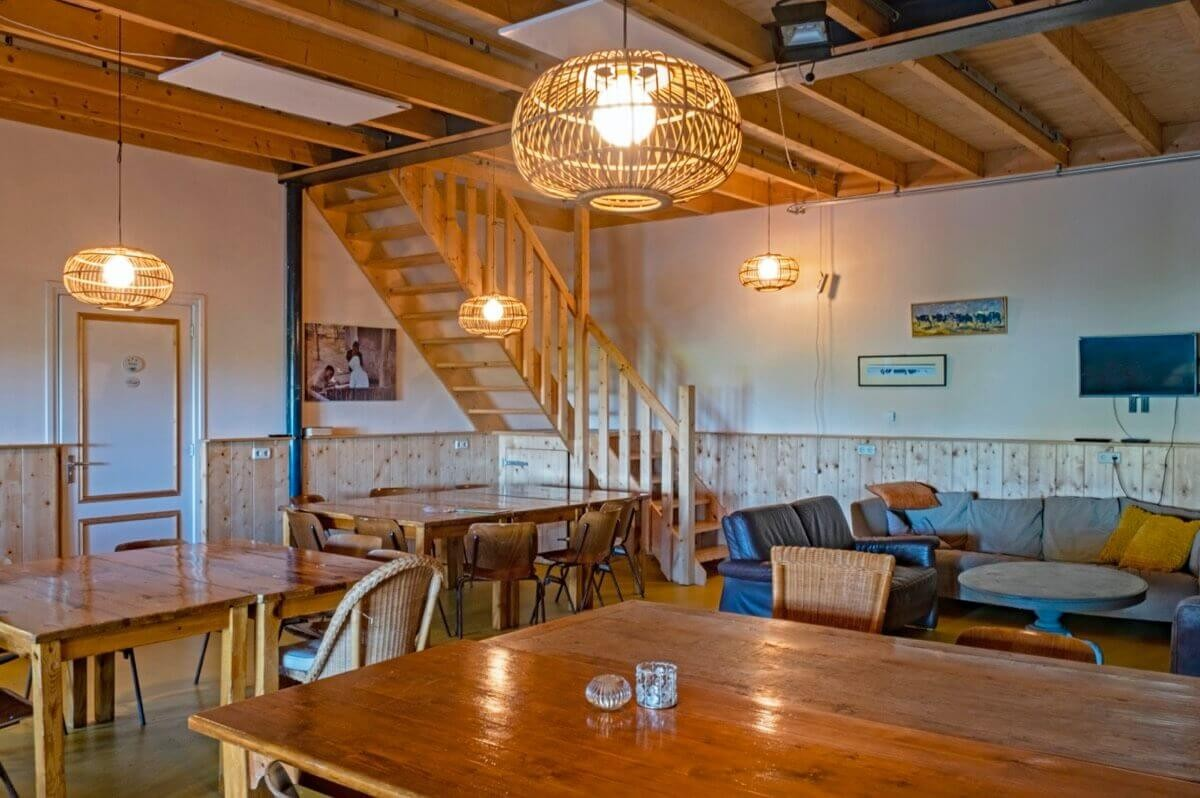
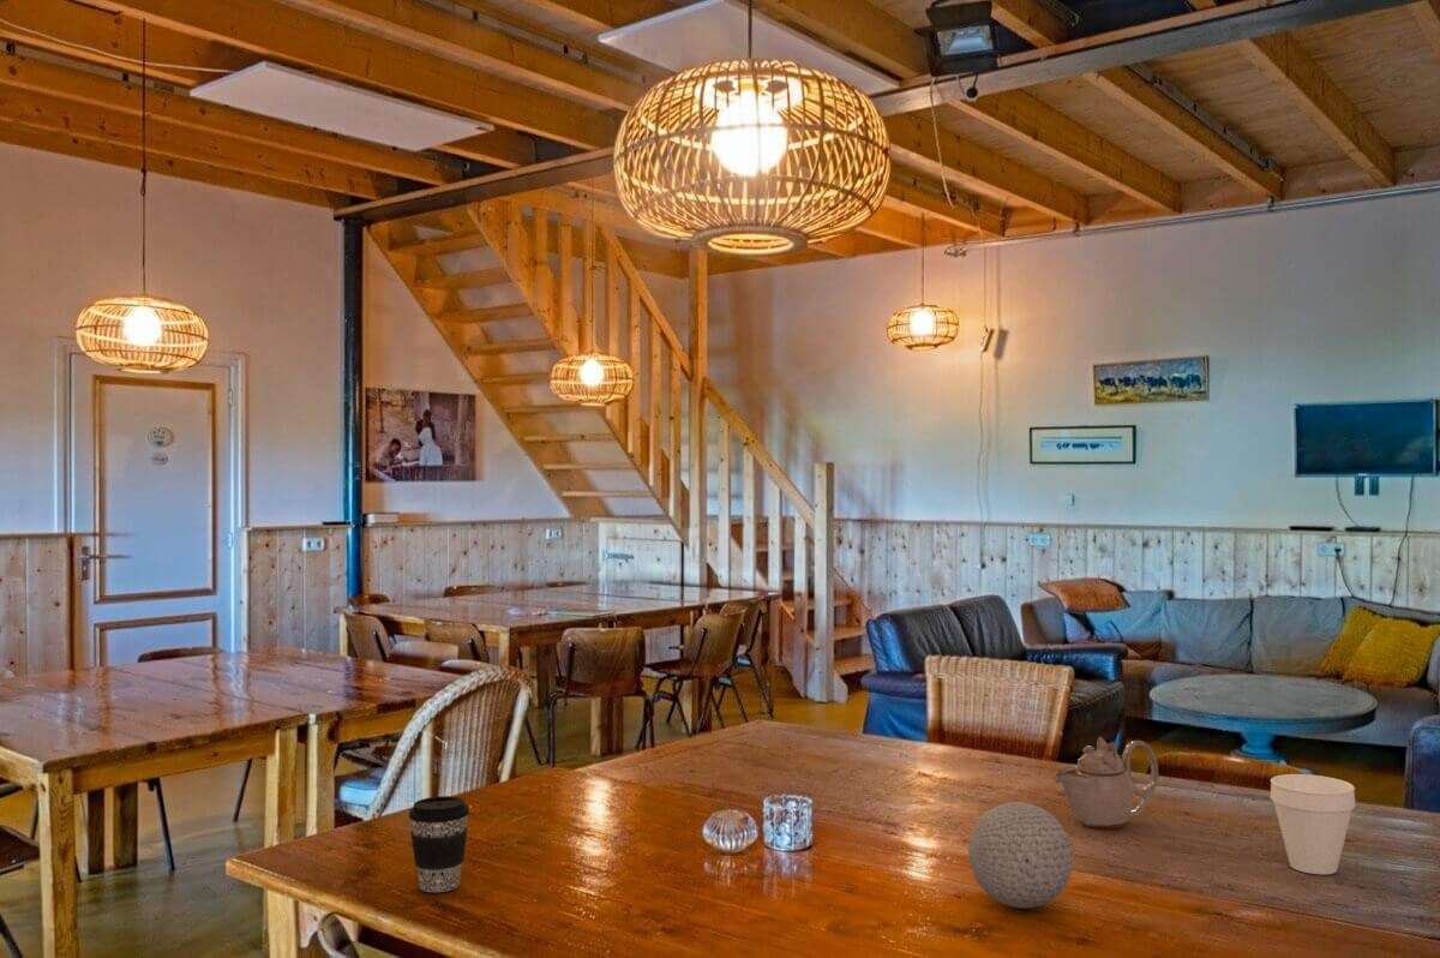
+ coffee cup (439, 844)
+ decorative ball (1019, 854)
+ cup (1312, 825)
+ teapot (1106, 780)
